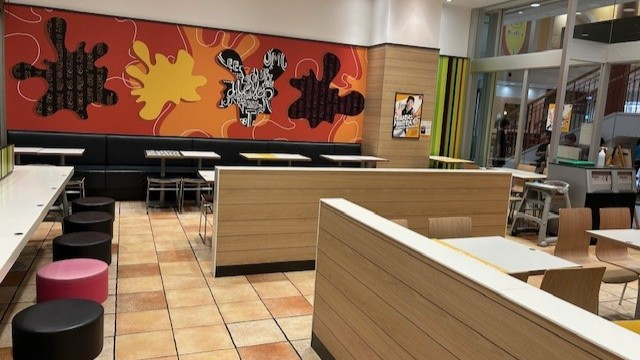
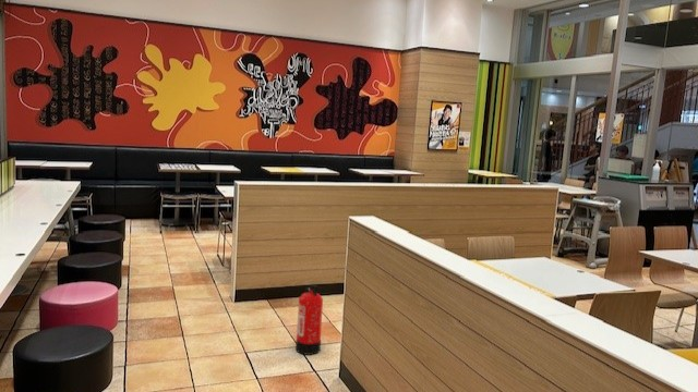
+ fire extinguisher (309, 315)
